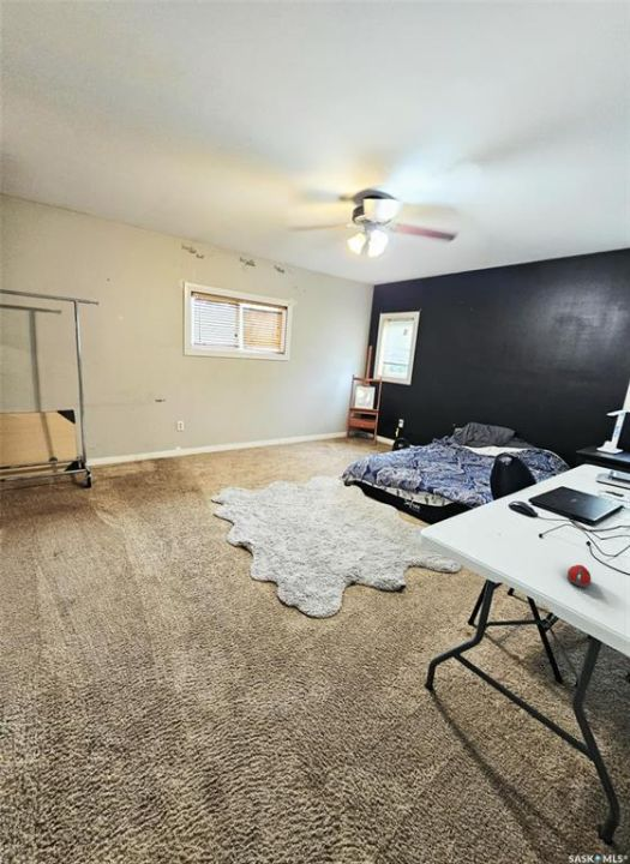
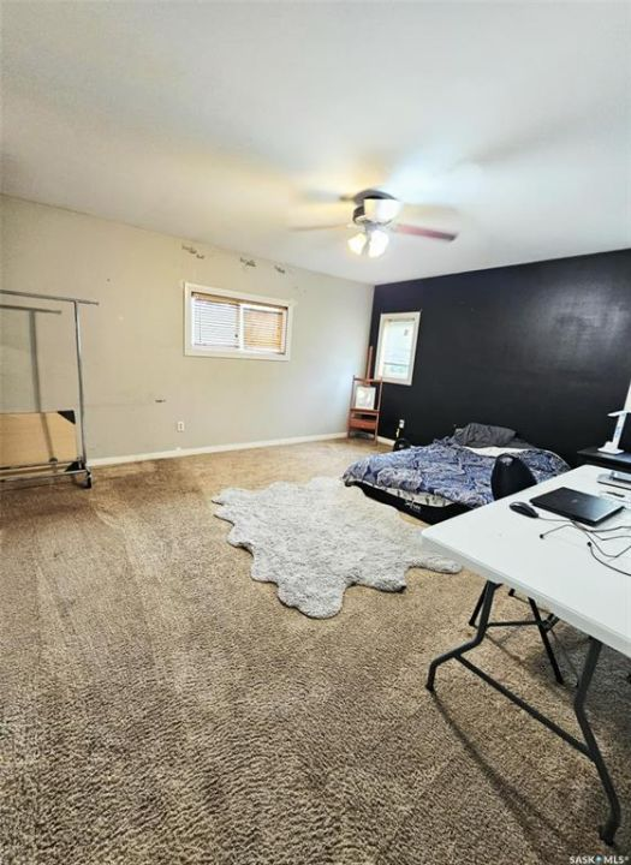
- computer mouse (580, 574)
